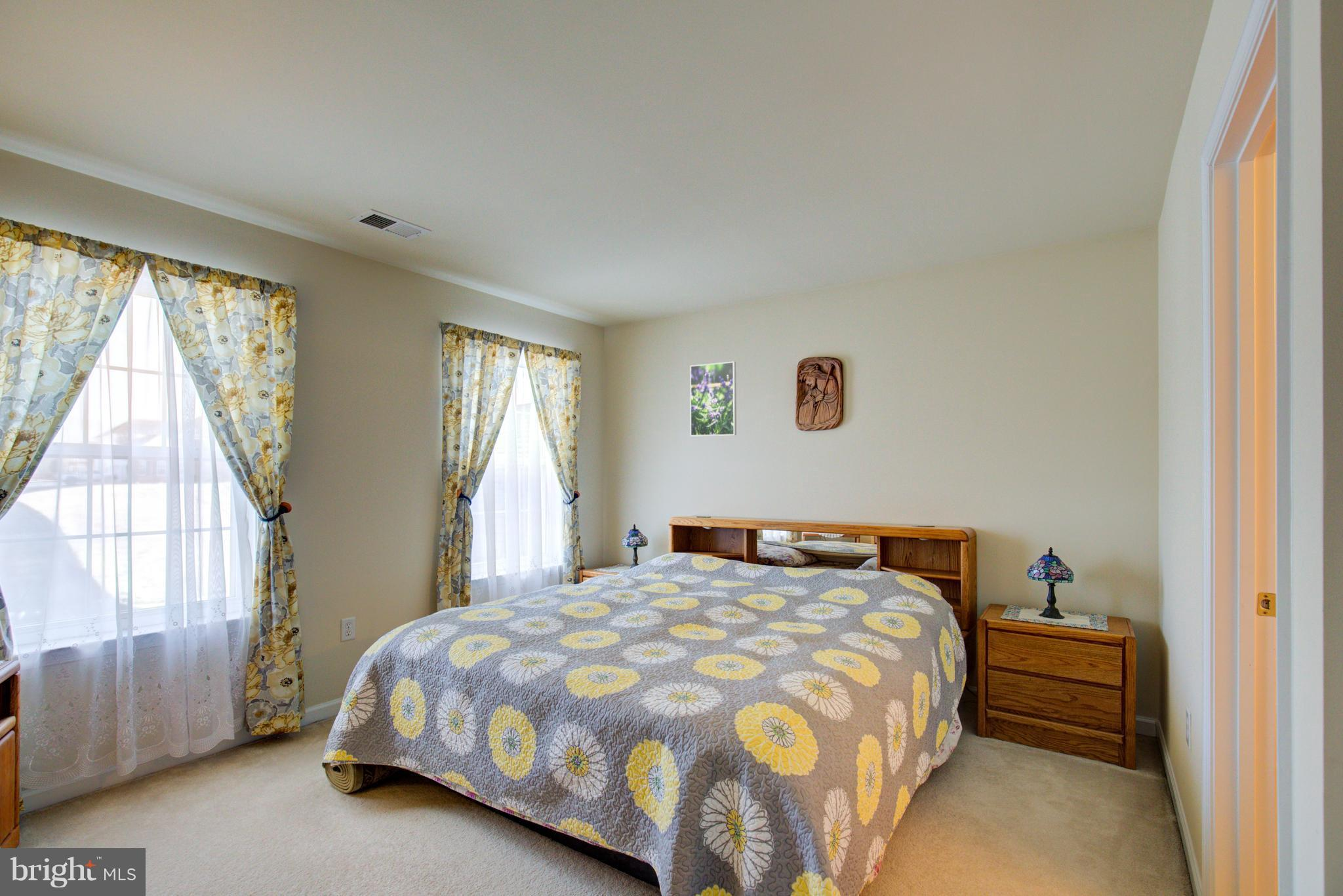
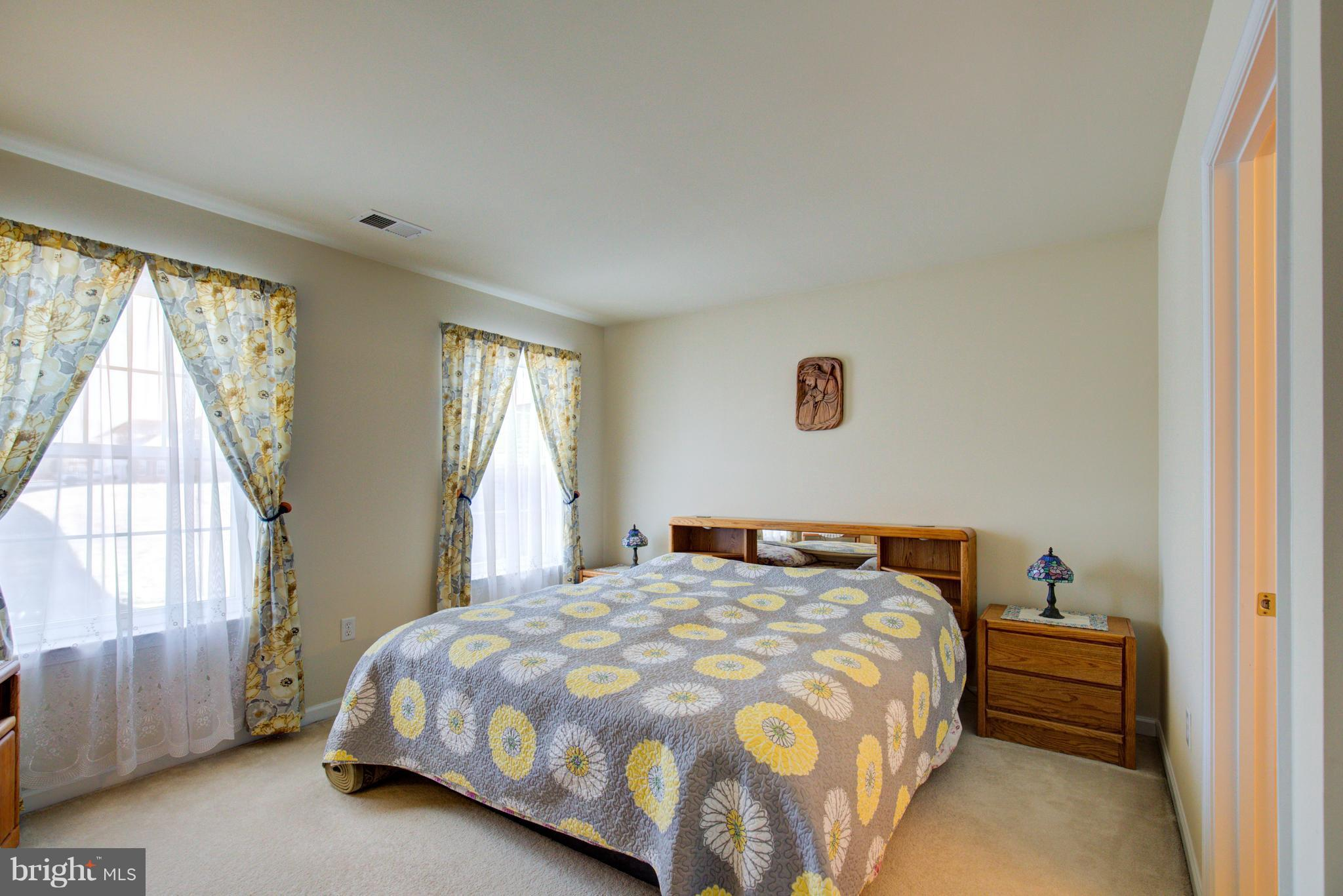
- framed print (712, 399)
